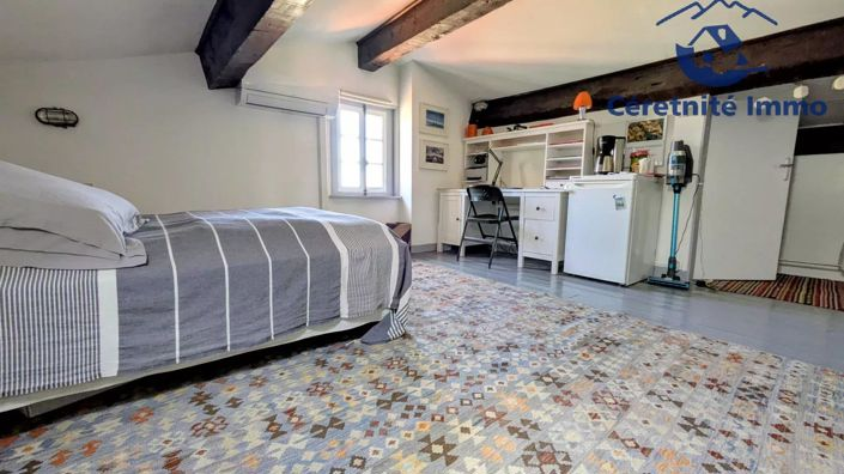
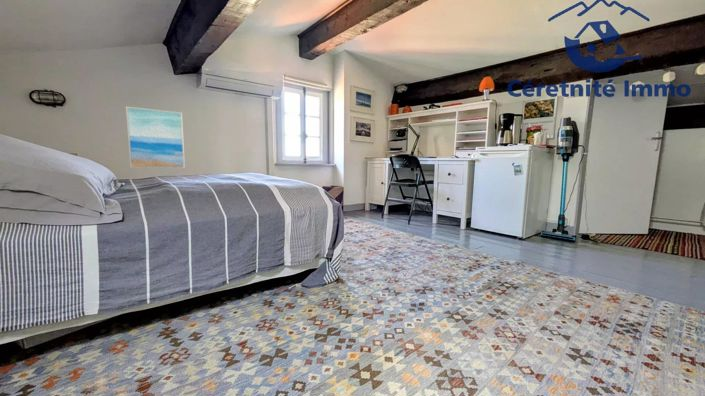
+ wall art (156, 139)
